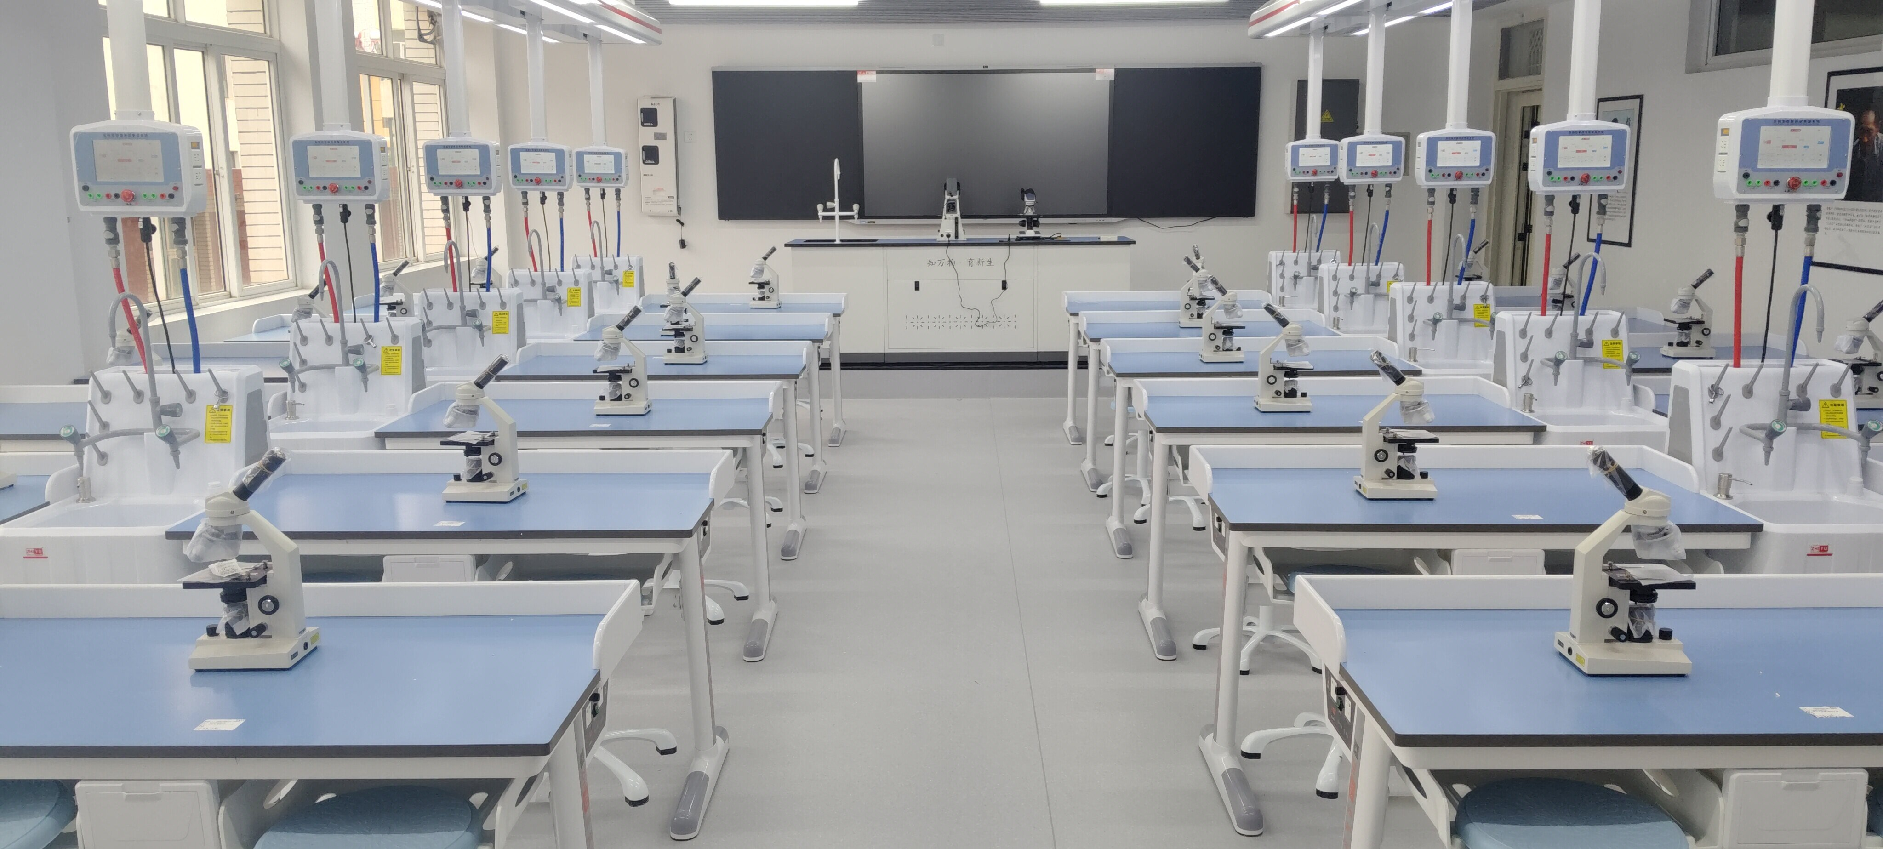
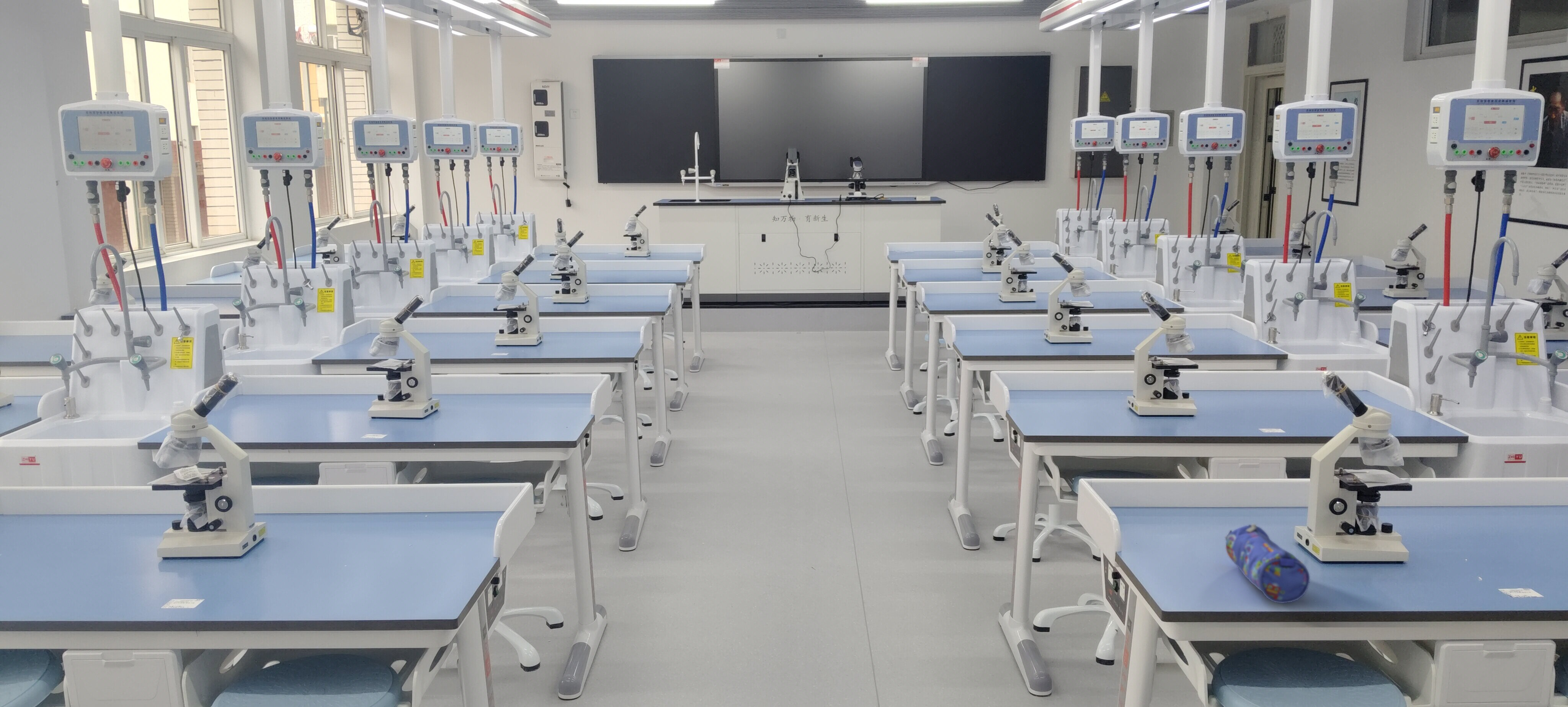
+ pencil case (1265, 560)
